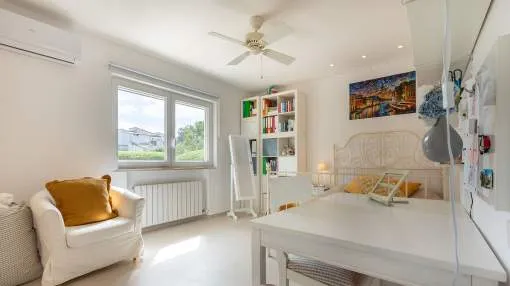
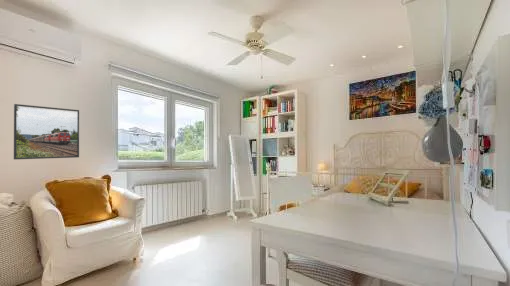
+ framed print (49, 132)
